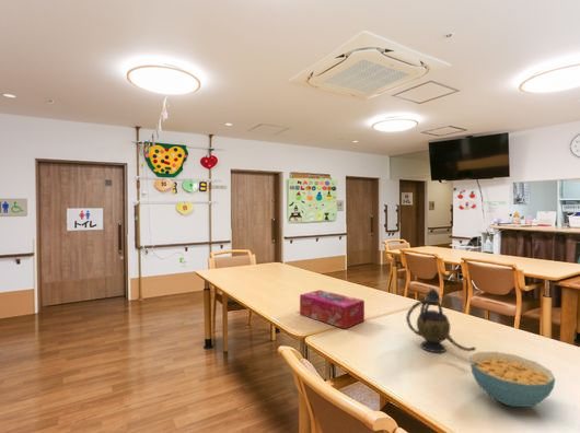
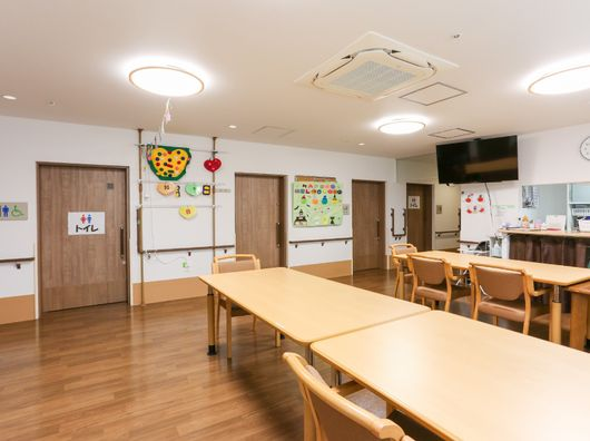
- tissue box (330, 307)
- teapot (441, 320)
- cereal bowl (509, 383)
